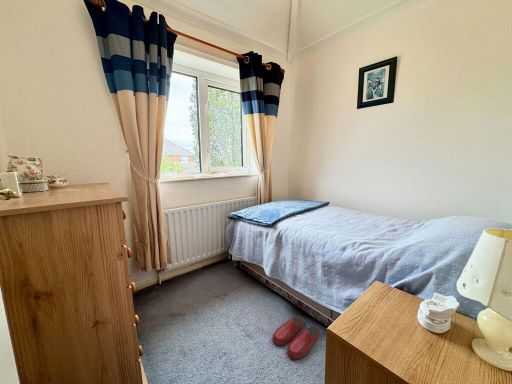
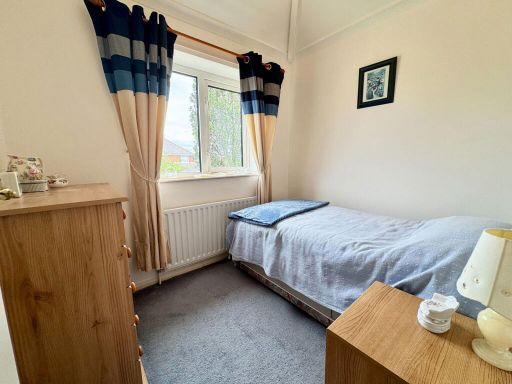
- slippers (296, 332)
